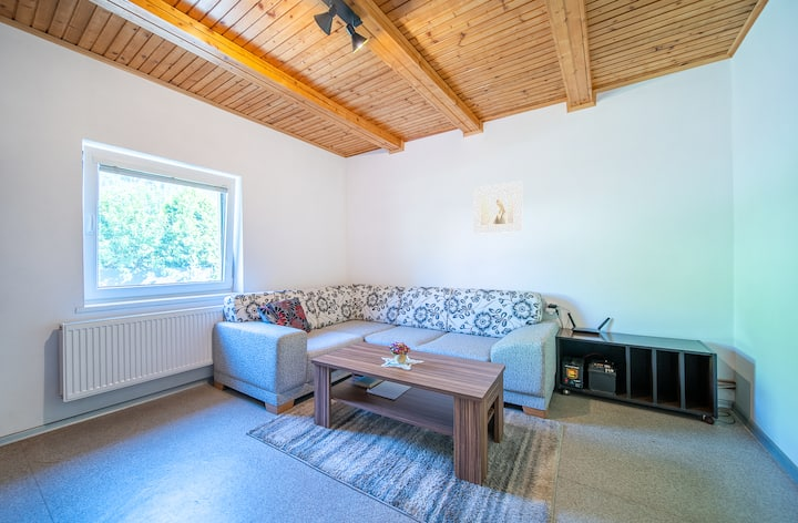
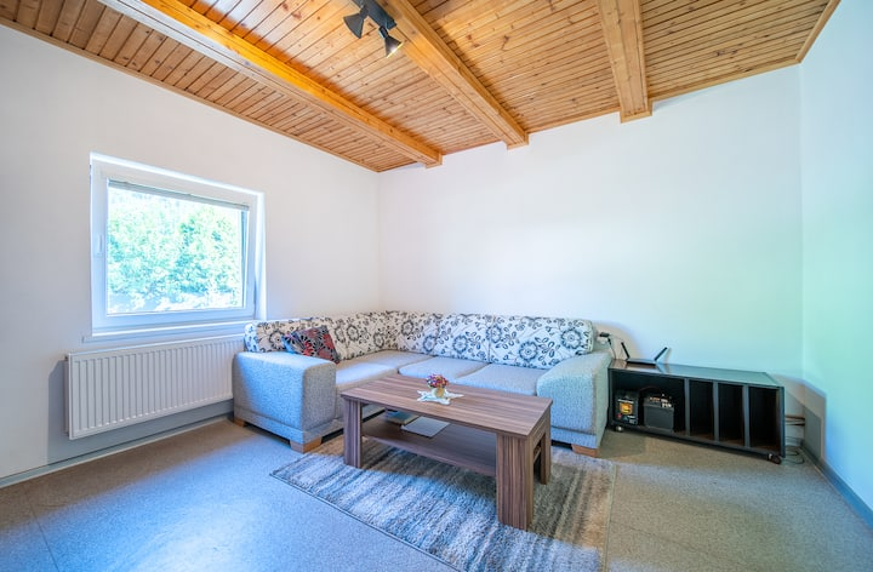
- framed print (497, 208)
